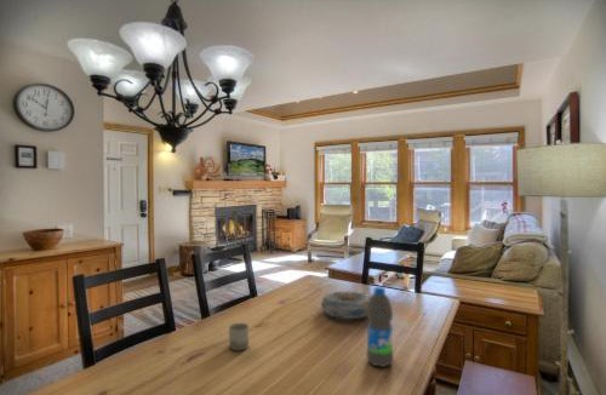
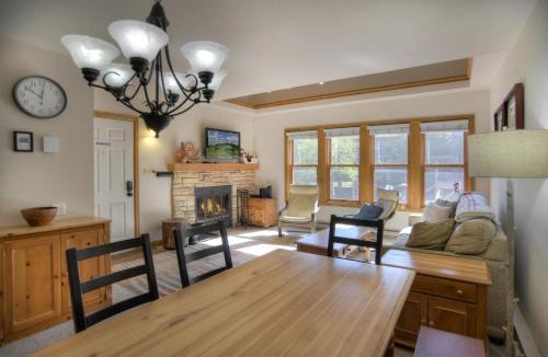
- cup (236, 334)
- decorative bowl (347, 303)
- water bottle (379, 325)
